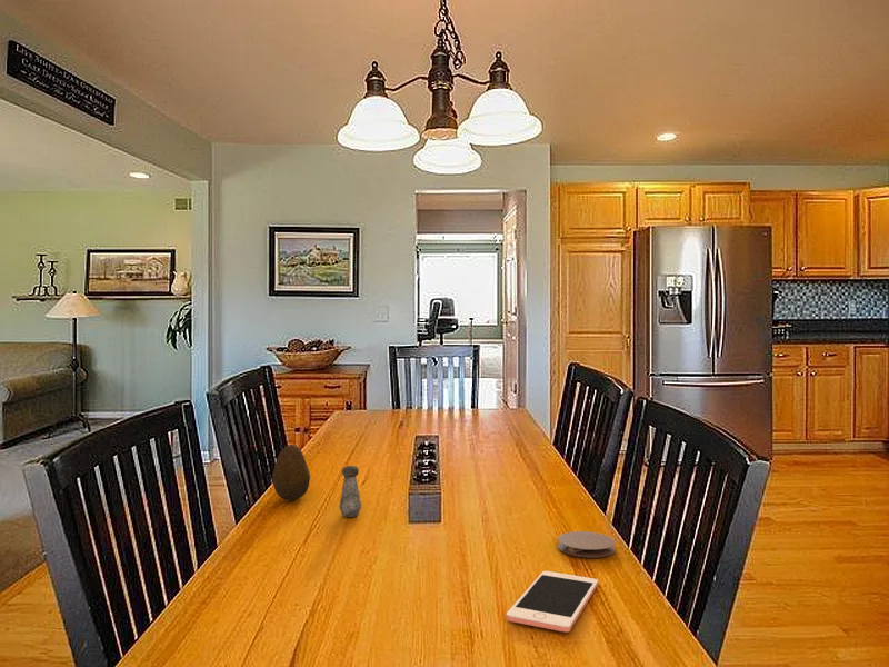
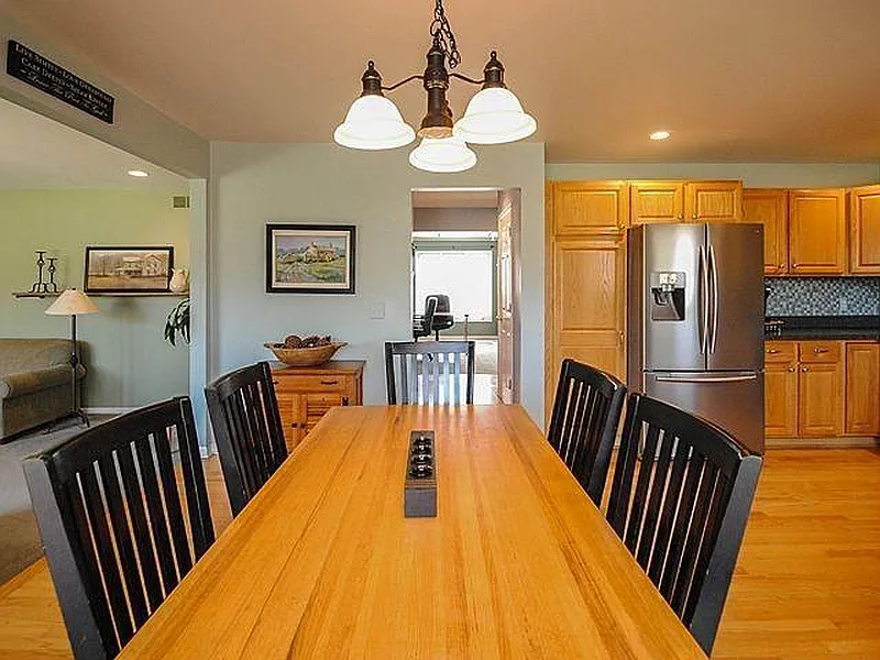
- coaster (586, 544)
- salt shaker (350, 490)
- cell phone (555, 598)
- fruit (291, 471)
